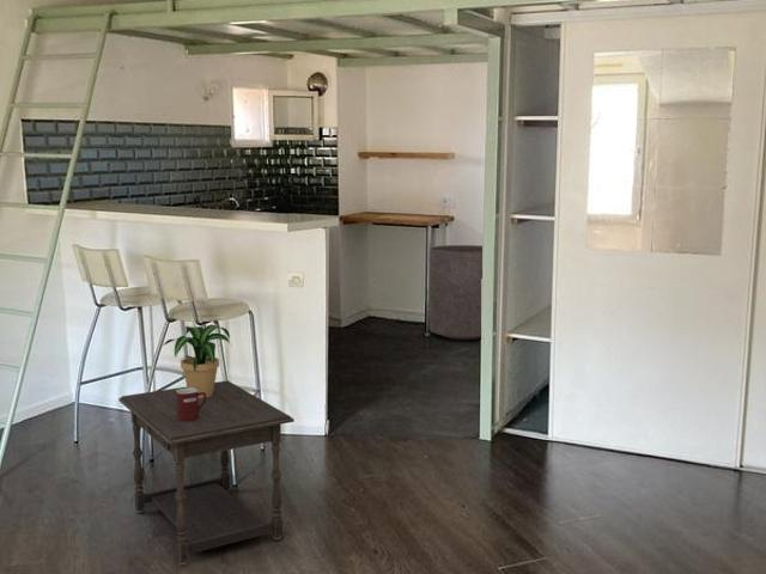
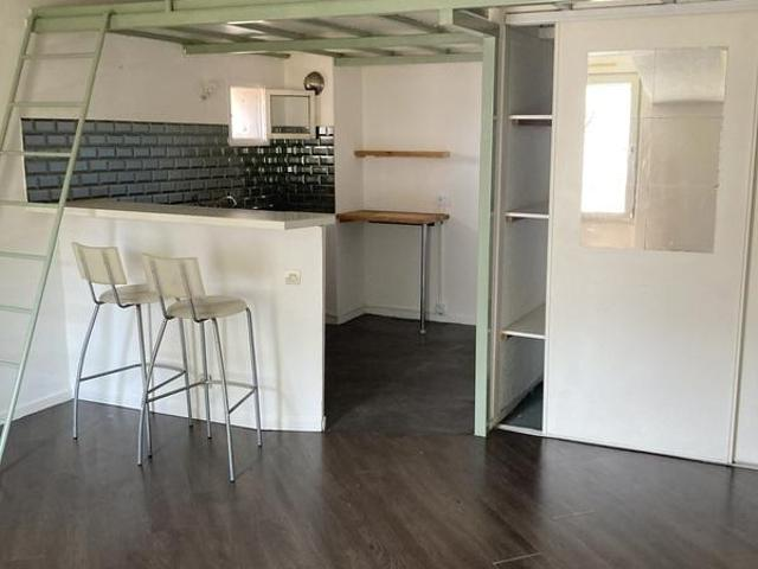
- side table (202, 454)
- mug (192, 403)
- trash can (463, 292)
- potted plant (200, 361)
